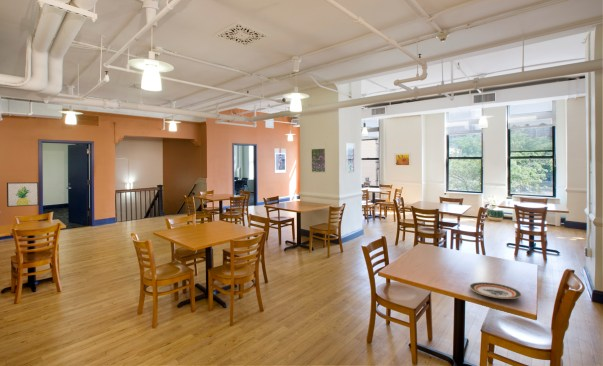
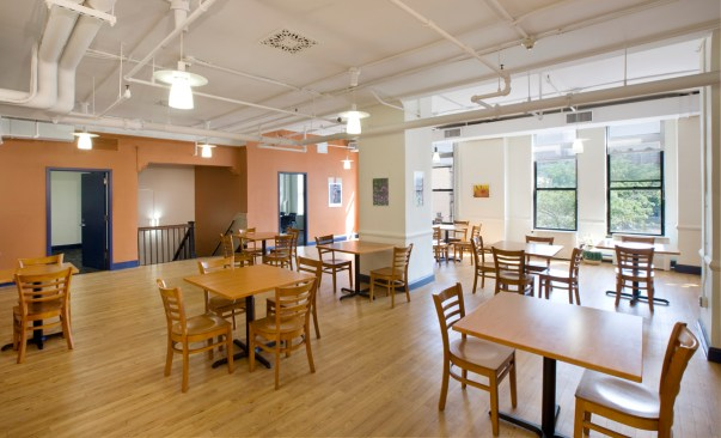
- wall art (23, 194)
- plate (494, 291)
